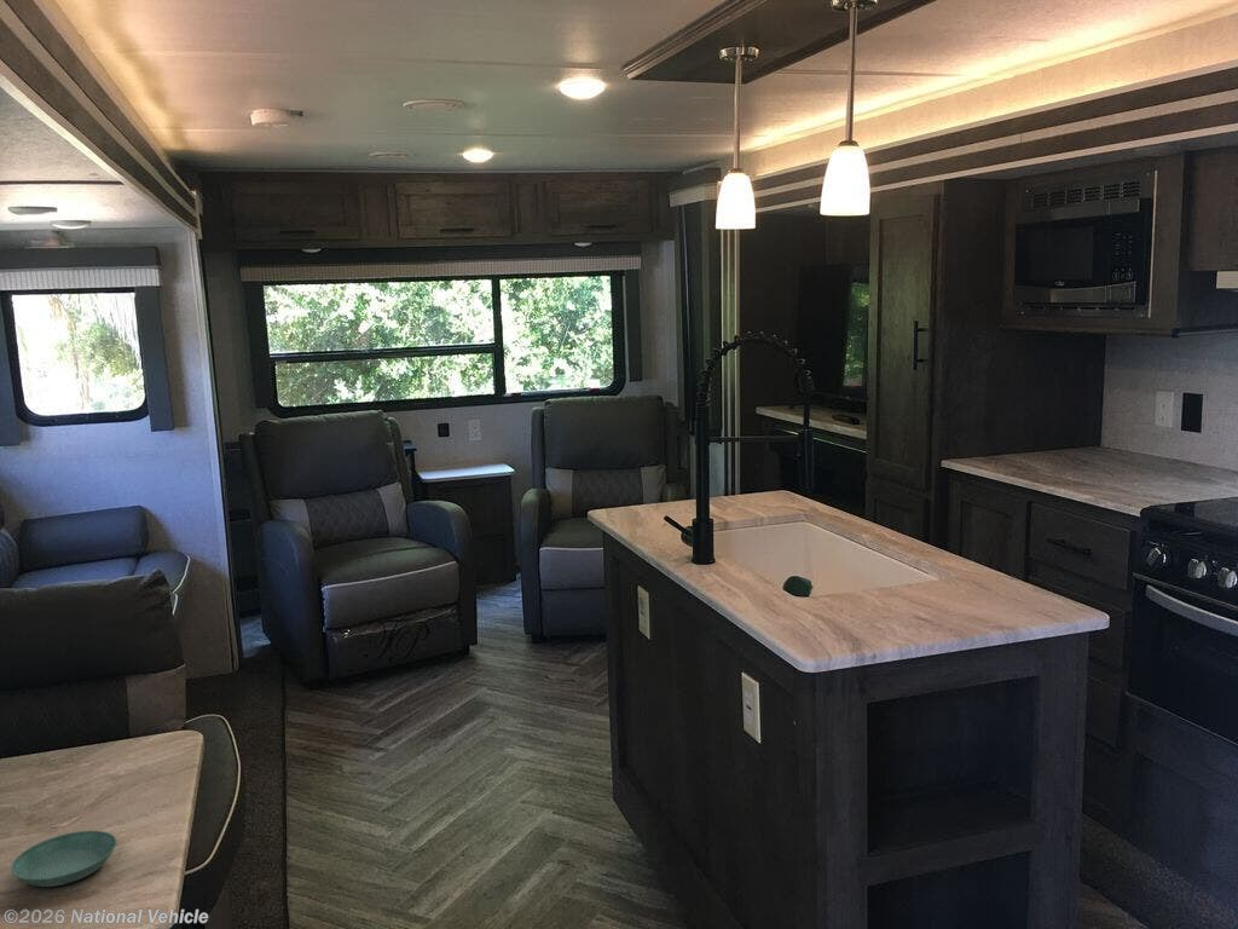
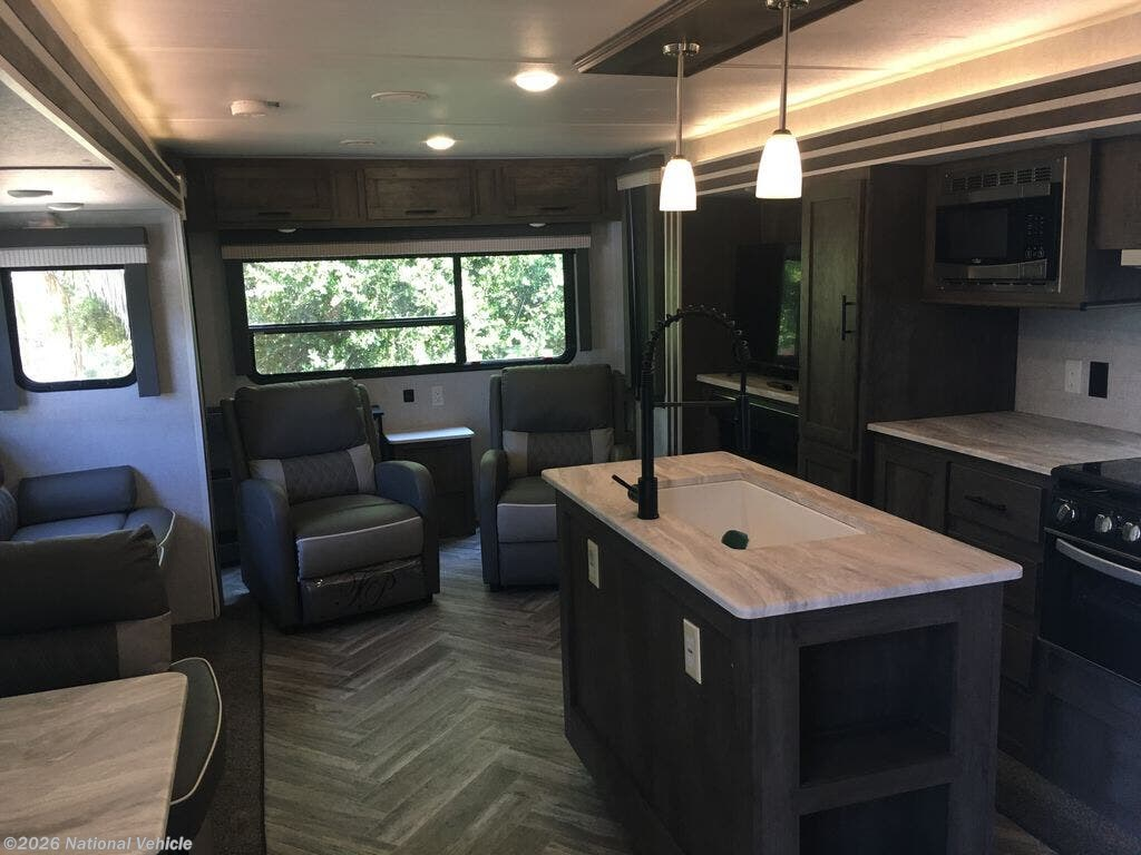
- saucer (65, 860)
